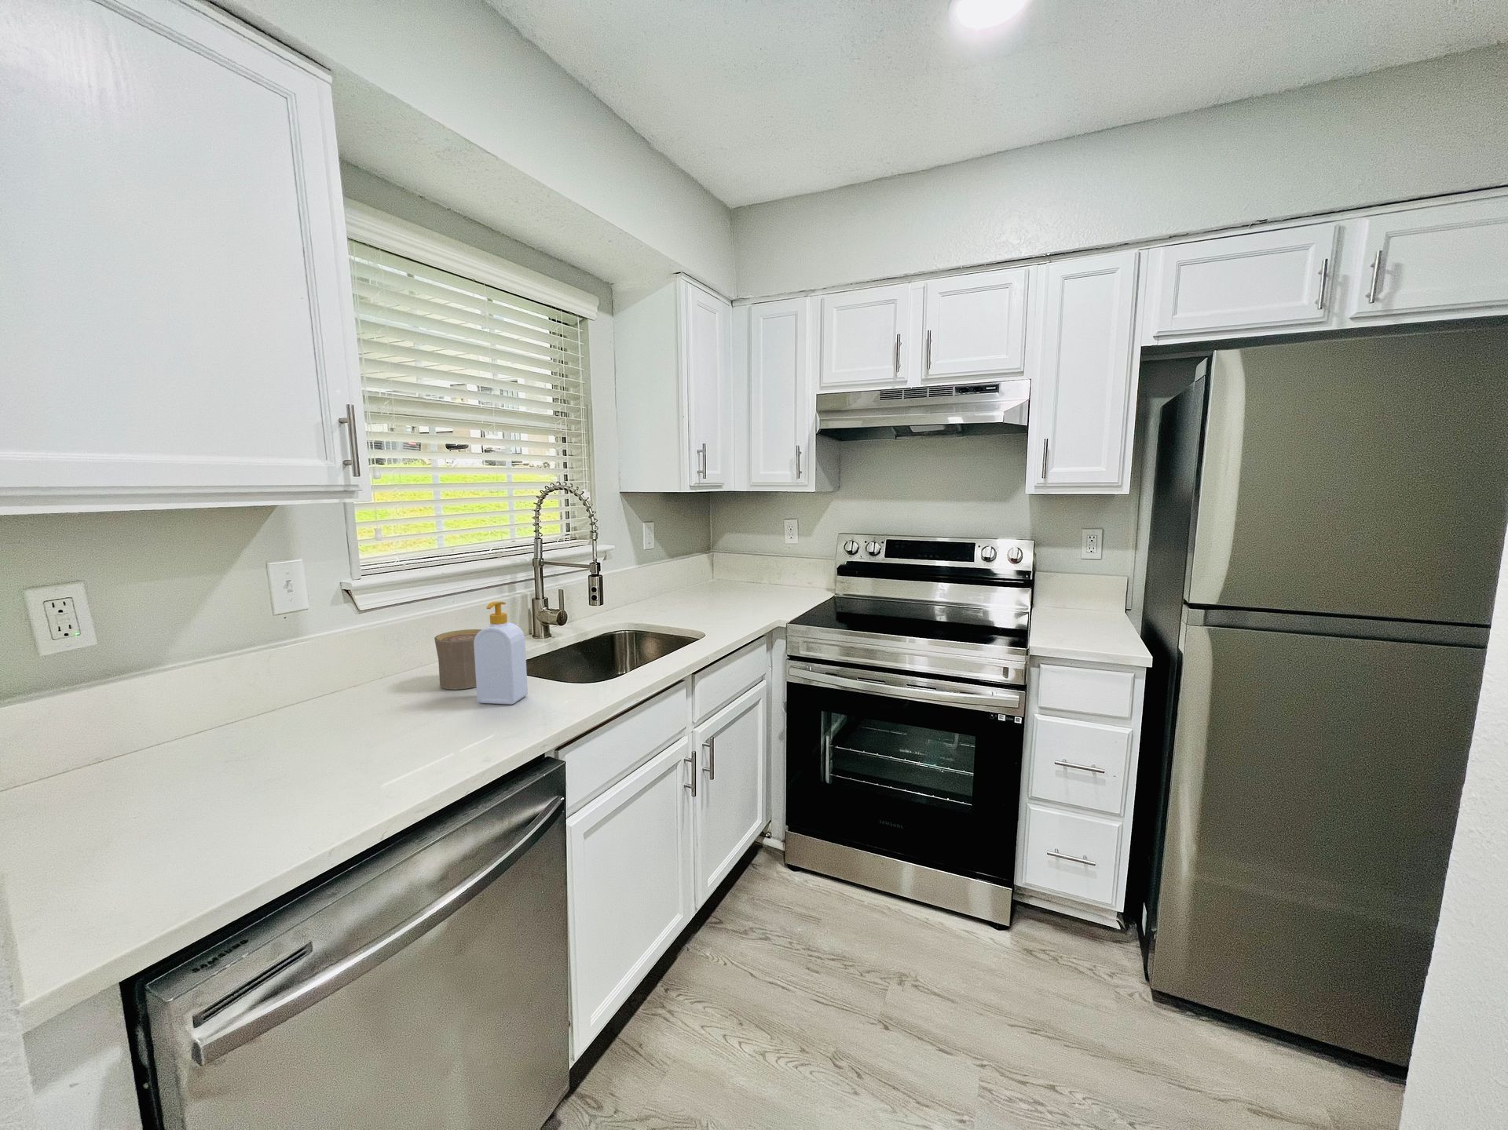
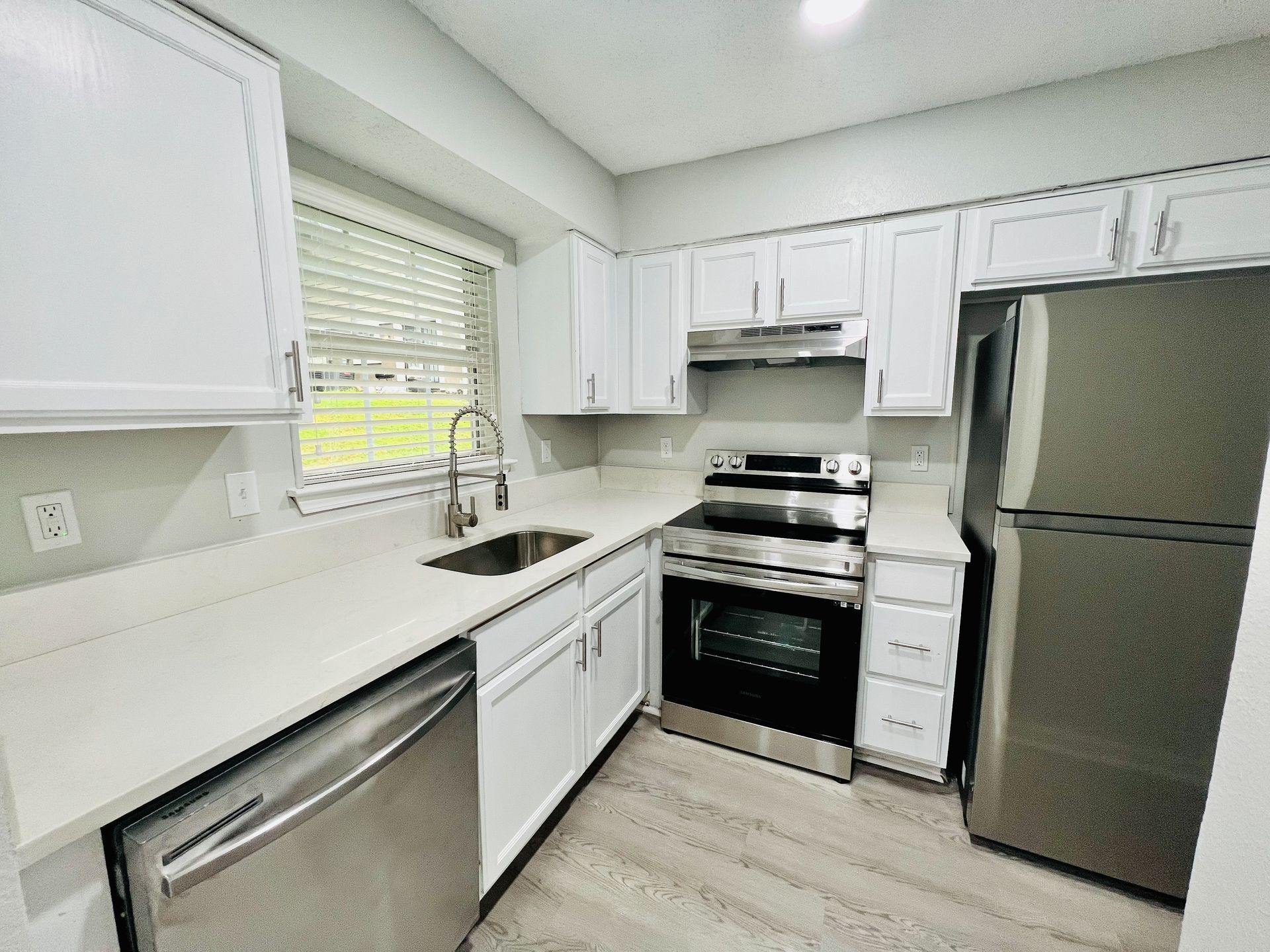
- soap bottle (499, 650)
- cup (464, 659)
